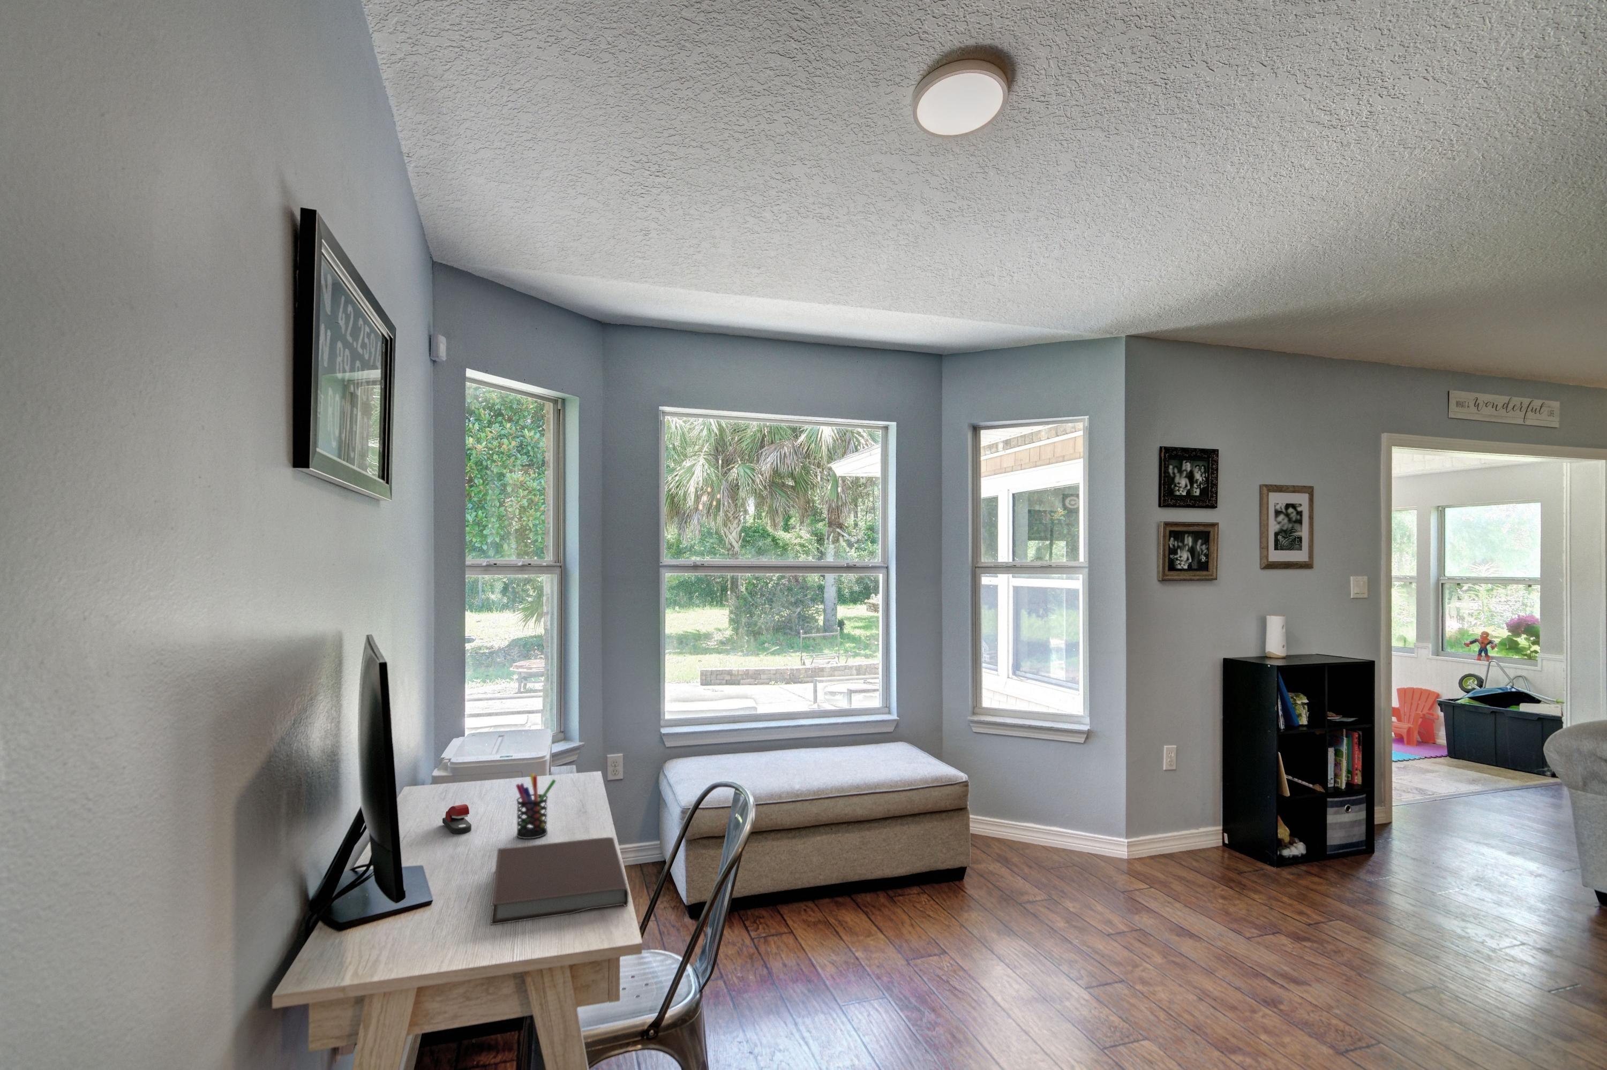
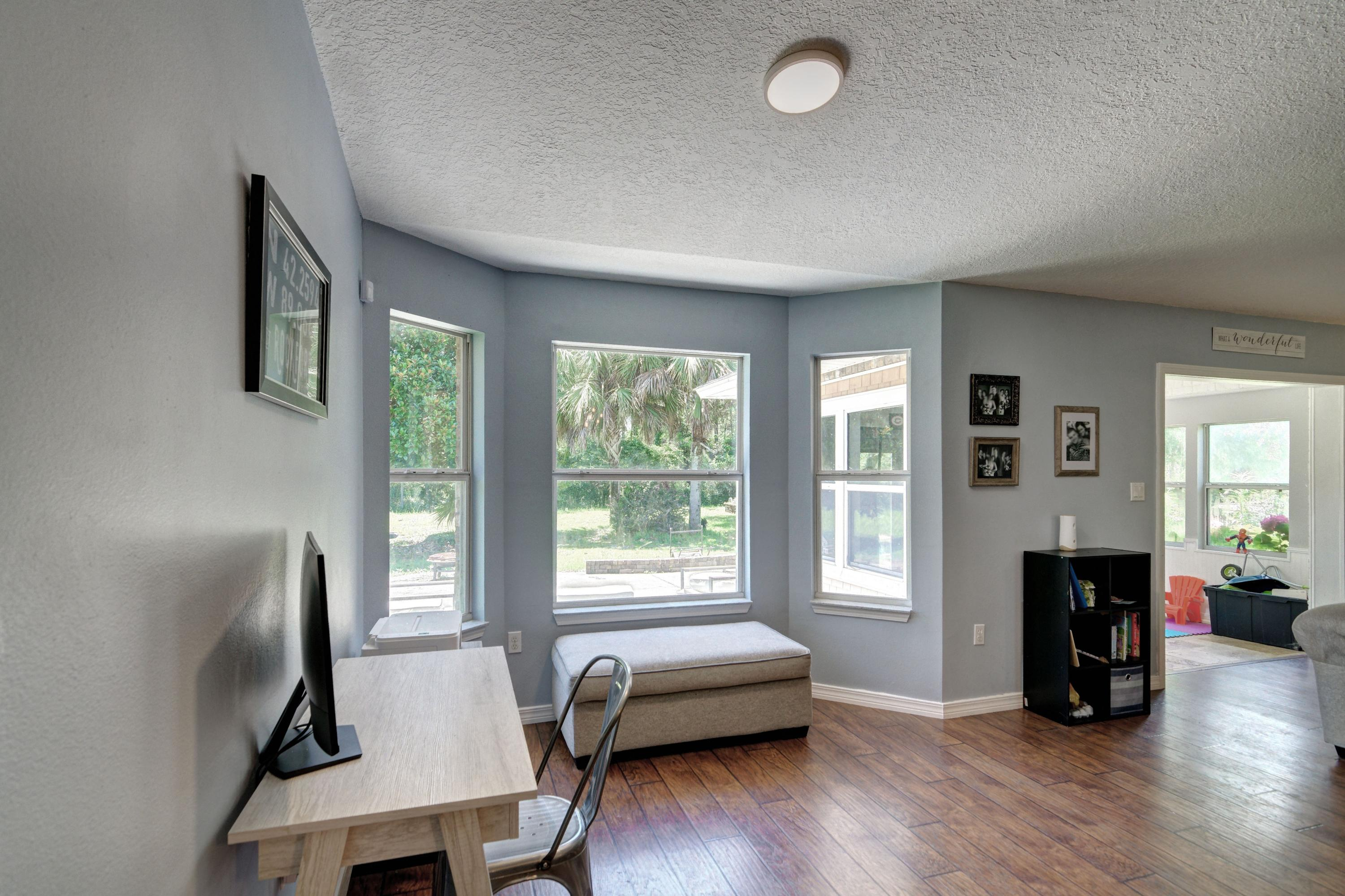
- pen holder (535, 802)
- stapler (458, 814)
- notebook (559, 875)
